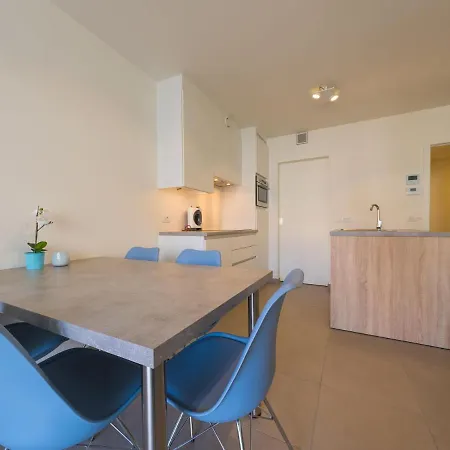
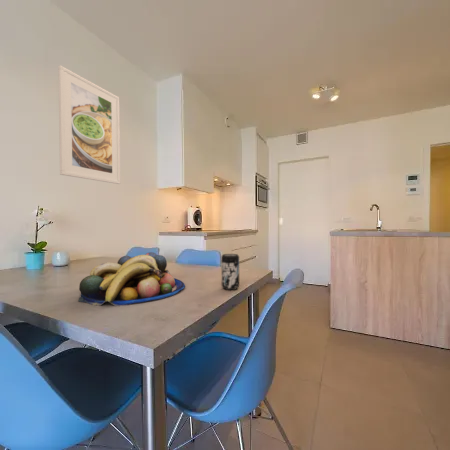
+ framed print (92, 131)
+ beverage can (230, 271)
+ fruit bowl (136, 271)
